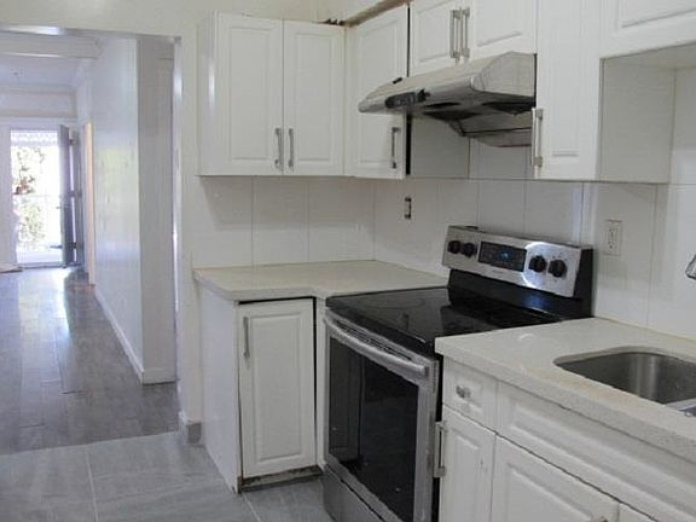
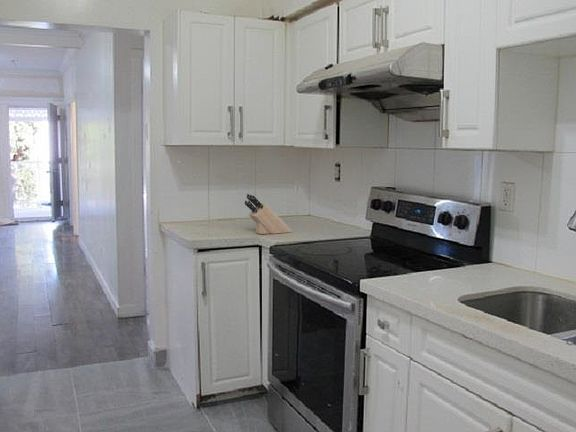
+ knife block (267, 213)
